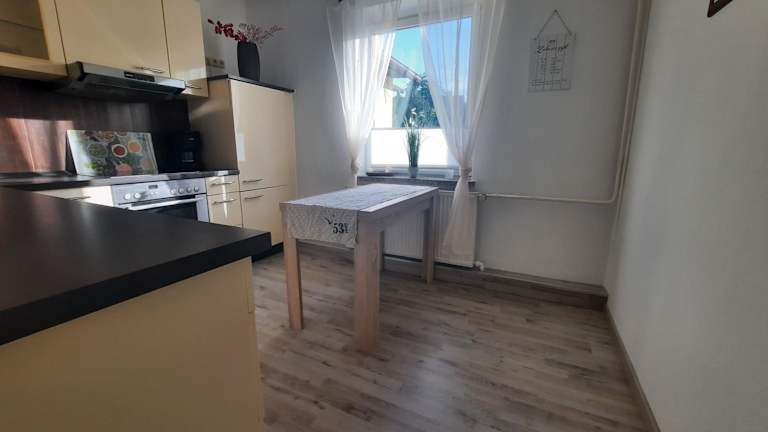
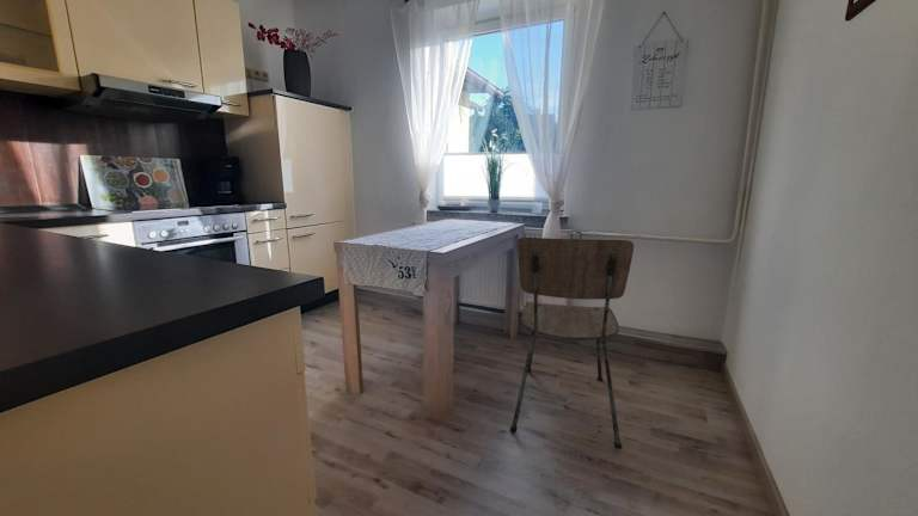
+ dining chair (567, 320)
